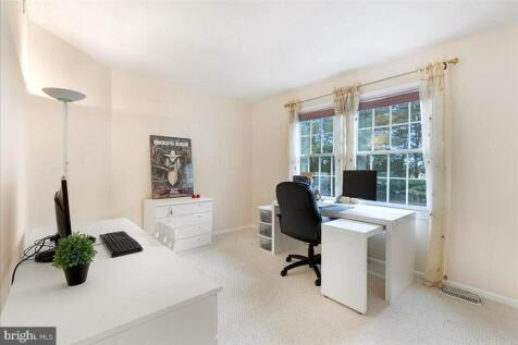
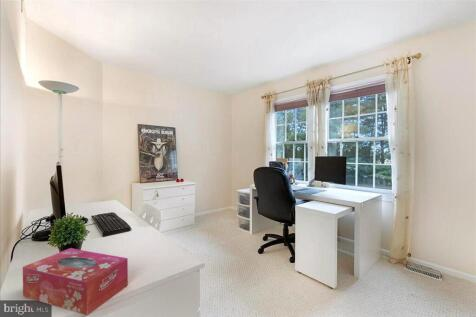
+ tissue box (77, 276)
